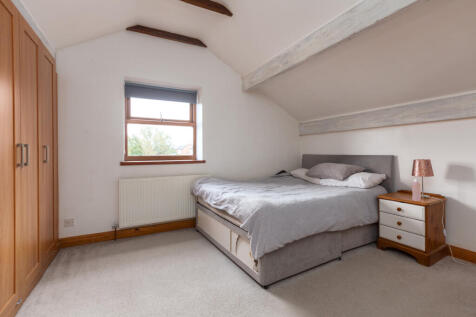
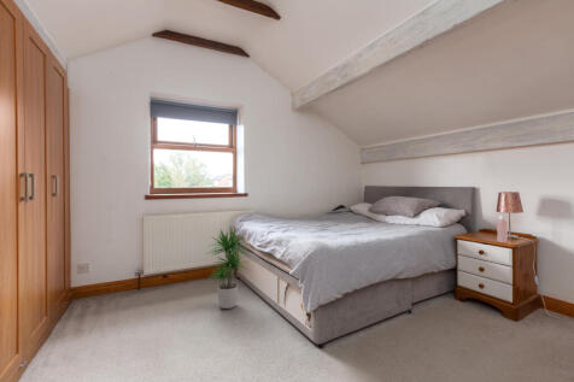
+ potted plant (230, 266)
